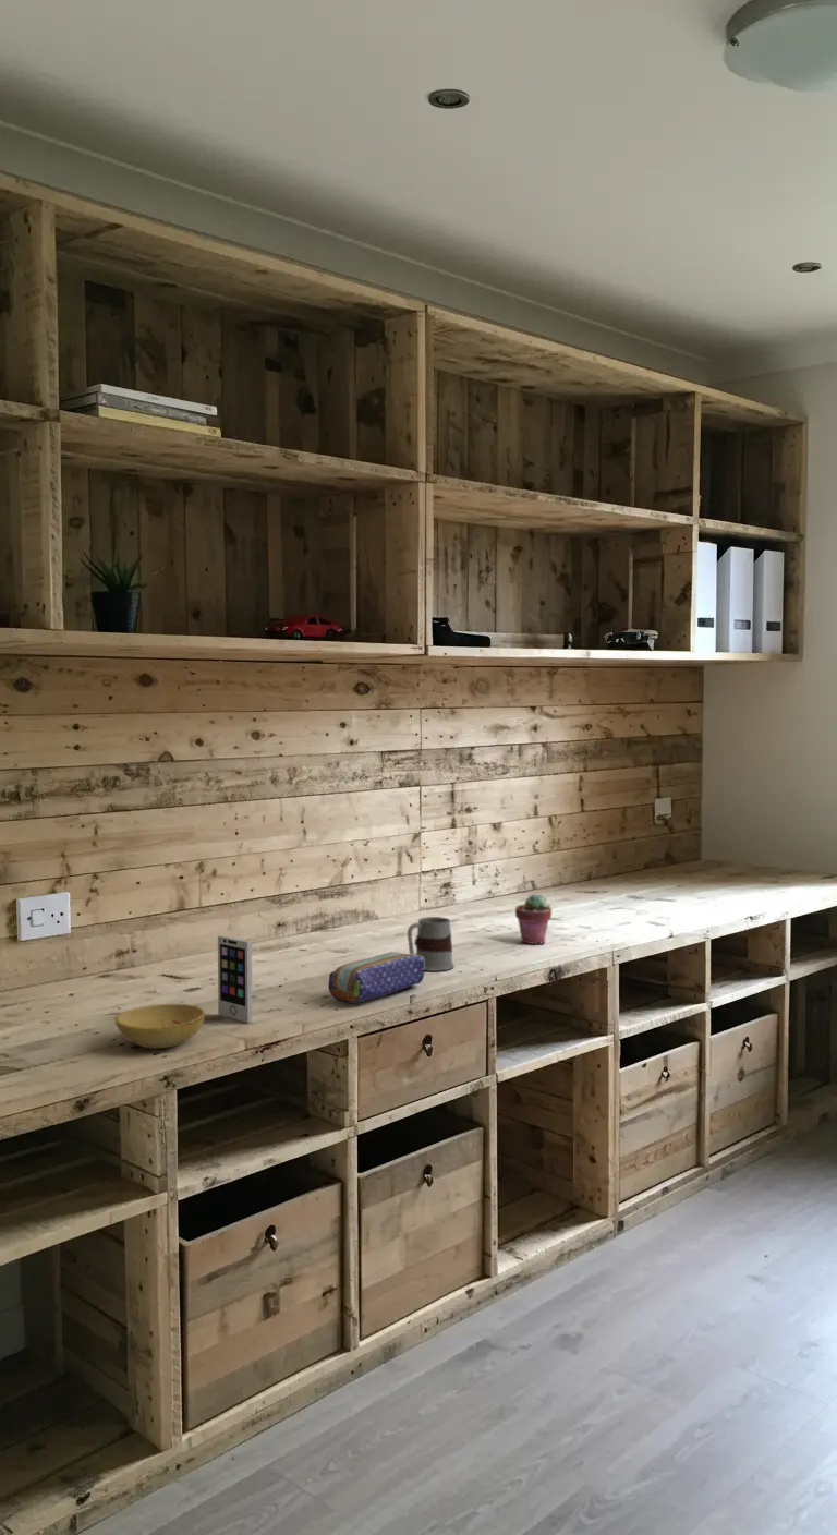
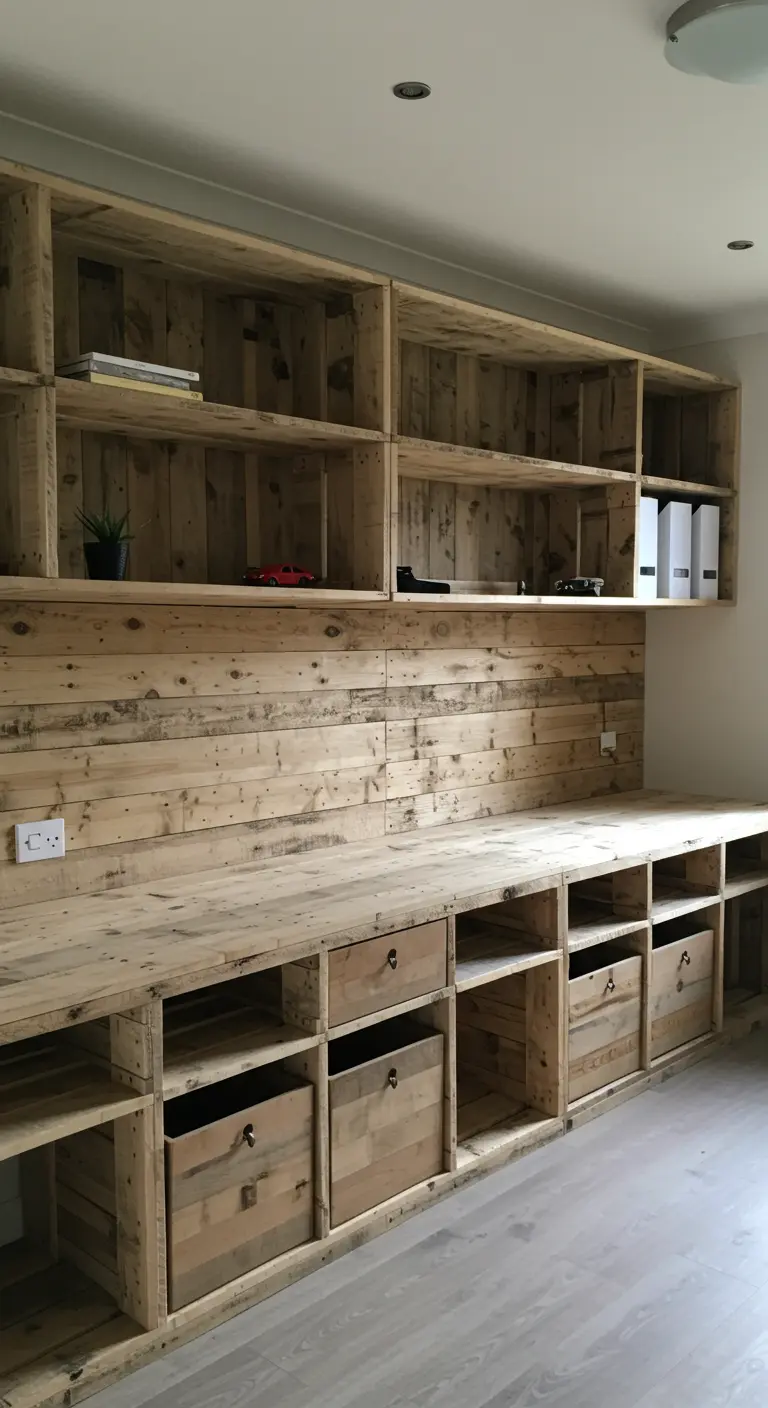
- mug (428, 943)
- smartphone (234, 978)
- pencil case (376, 975)
- potted succulent (533, 917)
- bowl (160, 1027)
